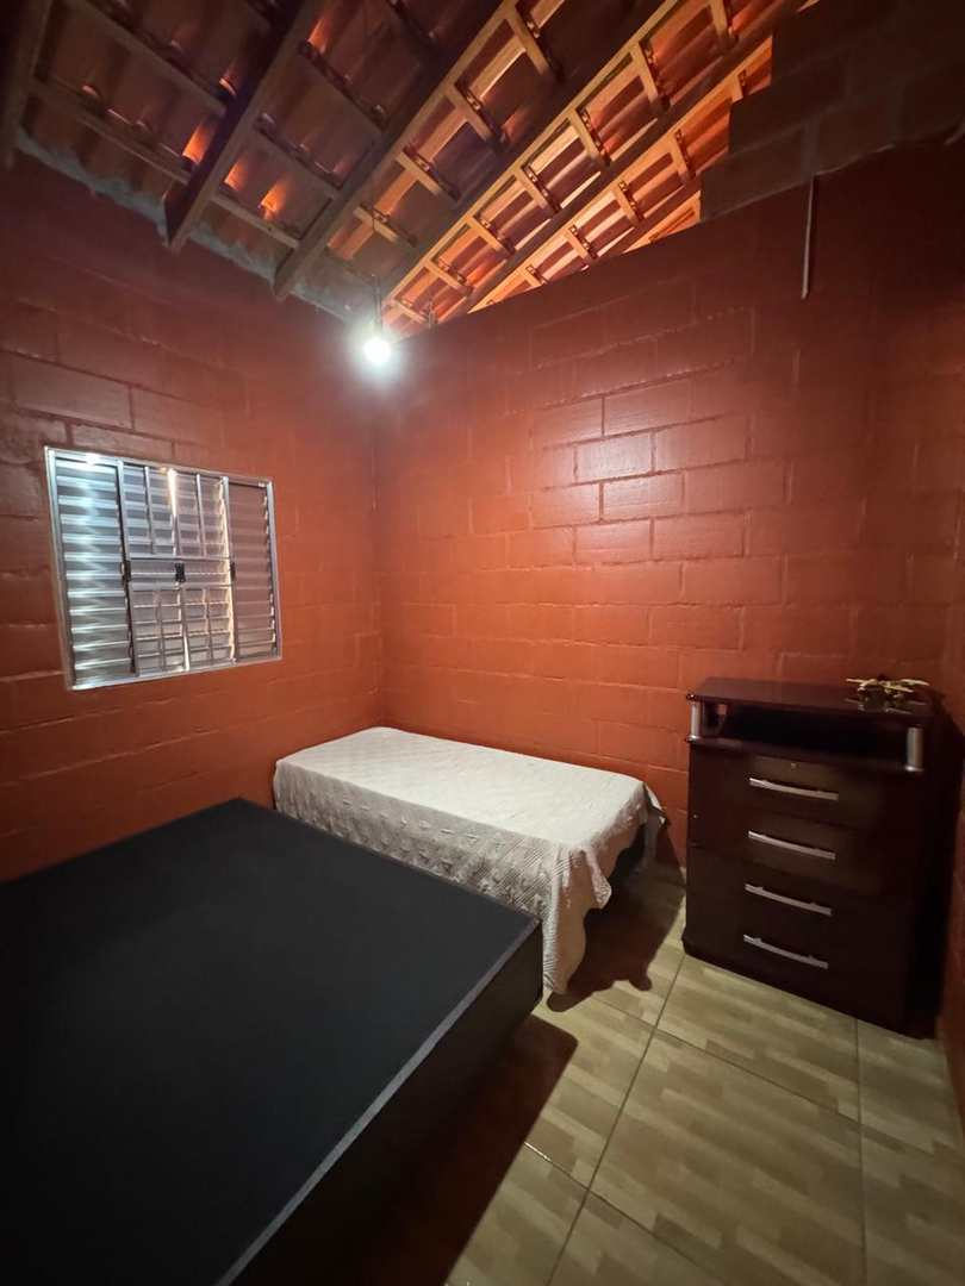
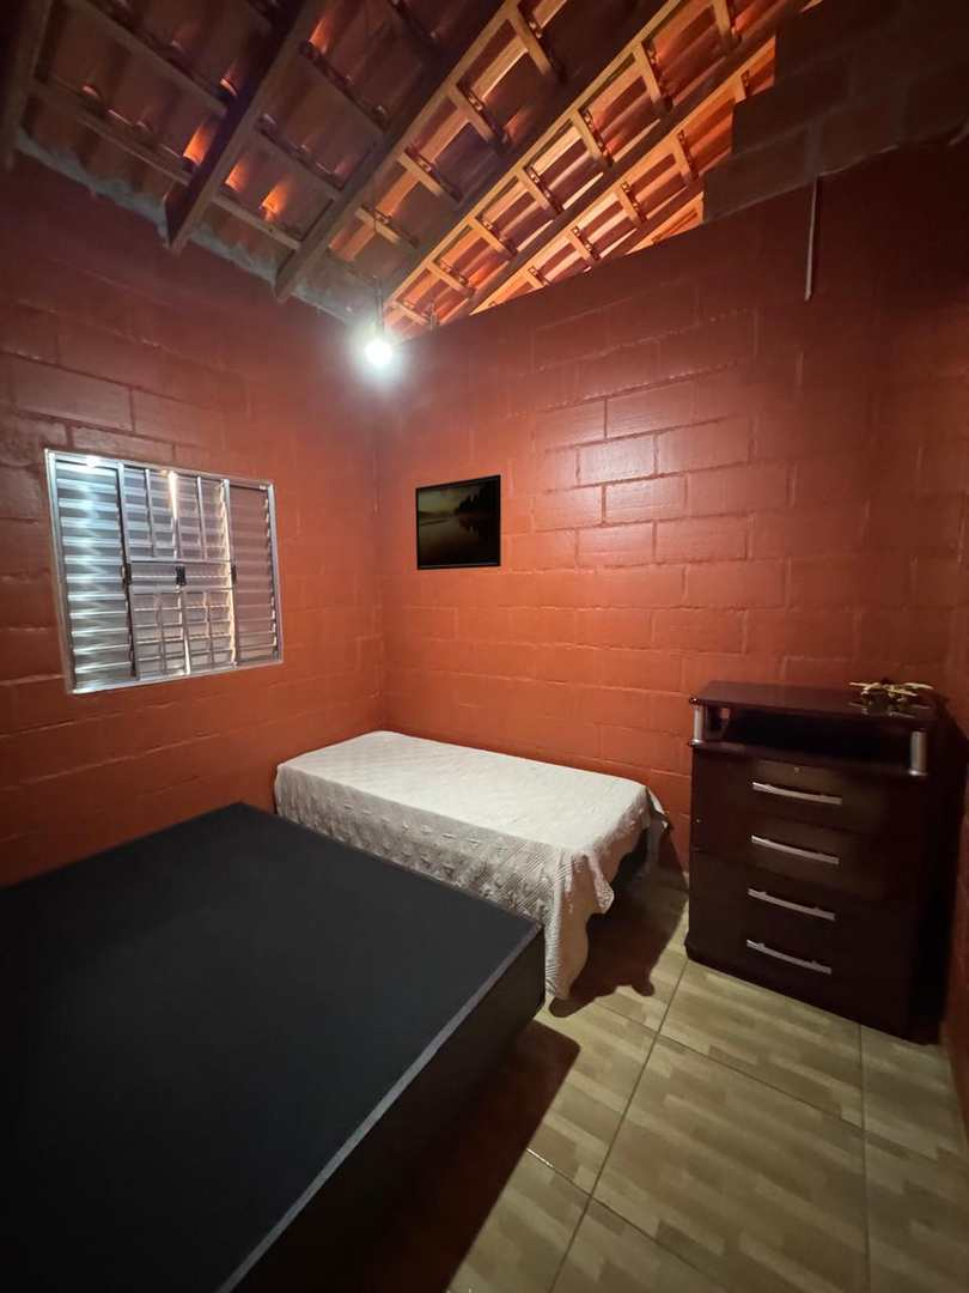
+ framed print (456, 524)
